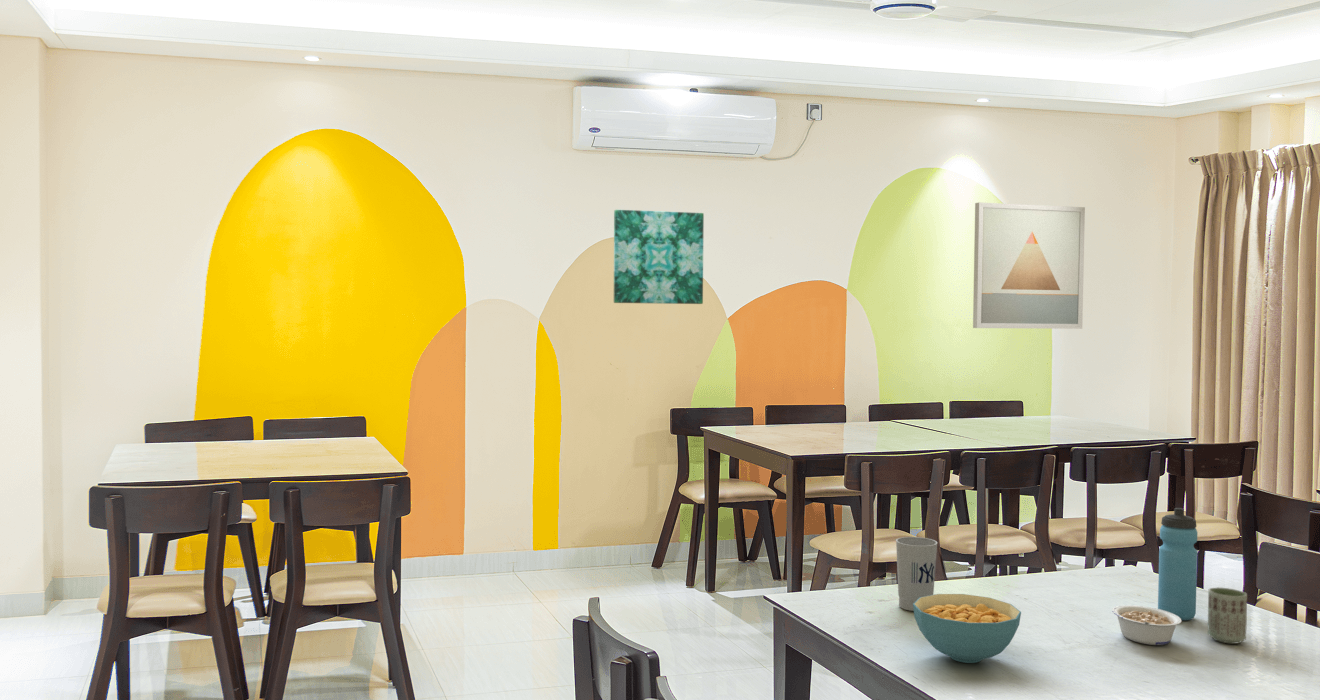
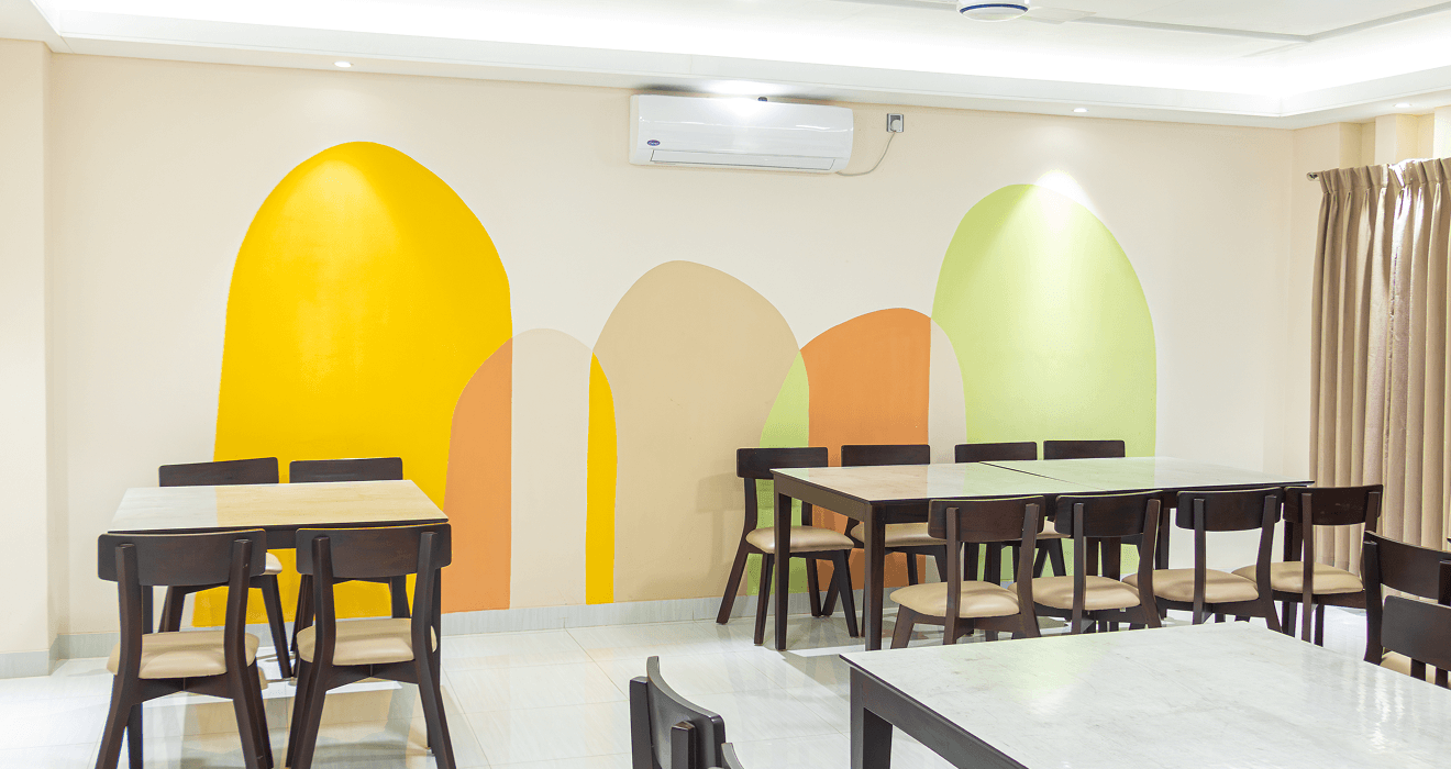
- cup (916, 574)
- wall art (1029, 266)
- wall art (658, 257)
- water bottle (1177, 562)
- legume (1147, 624)
- cereal bowl (965, 632)
- cup (1227, 615)
